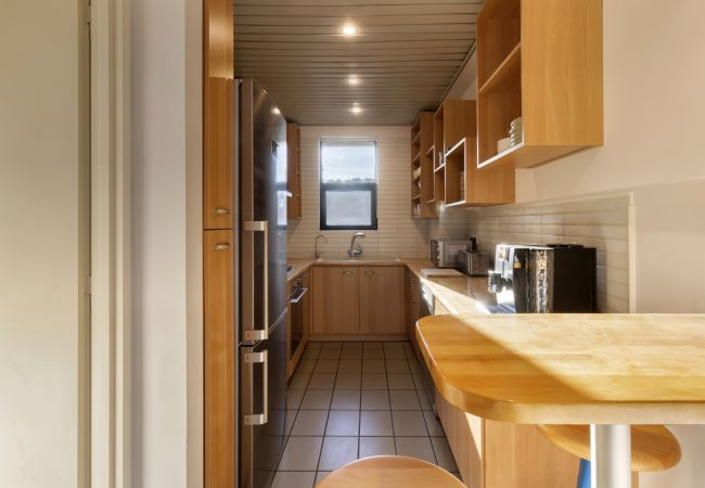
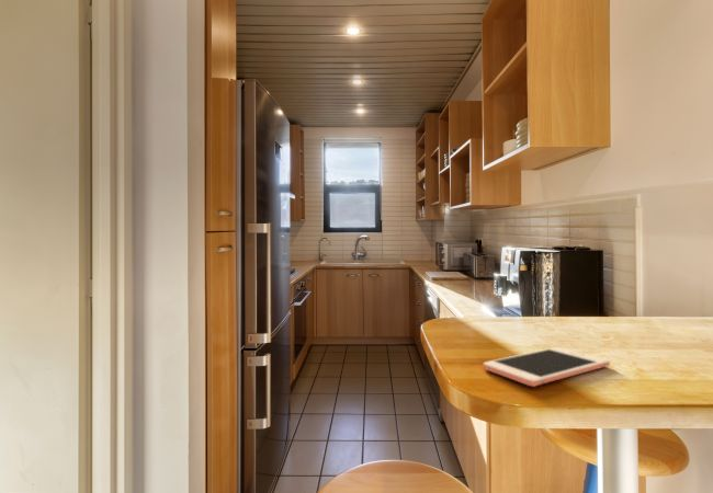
+ cell phone (546, 364)
